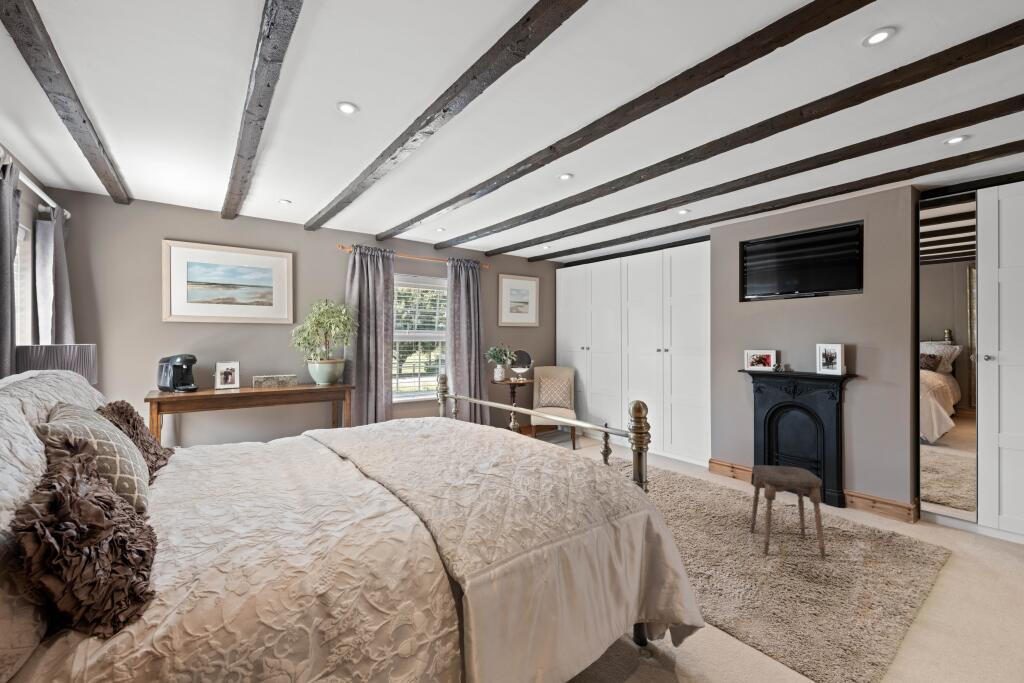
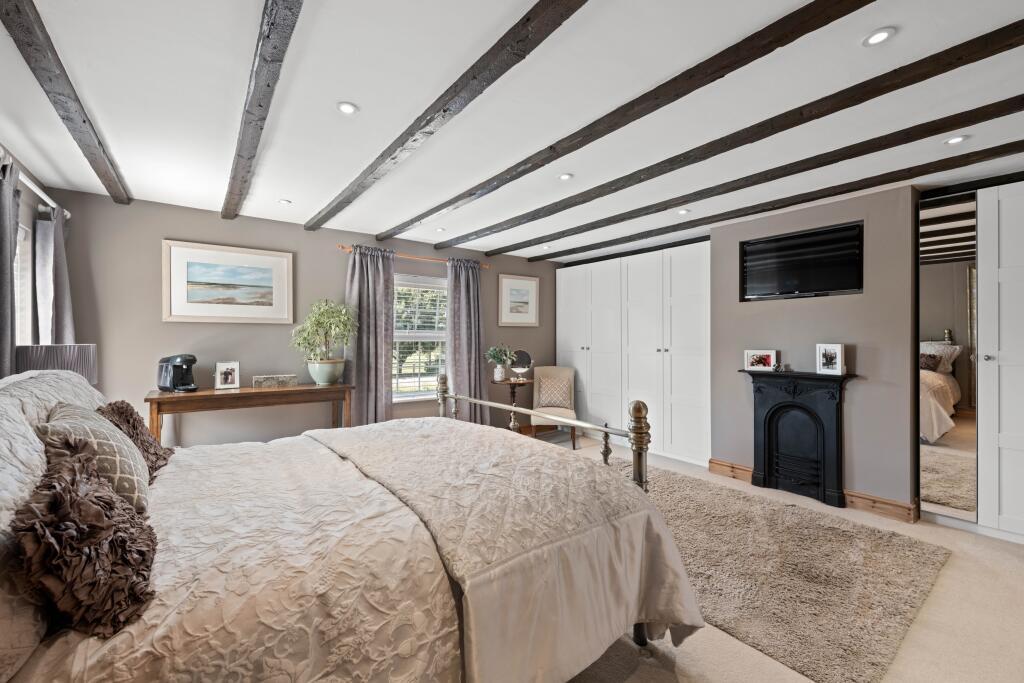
- stool (798, 505)
